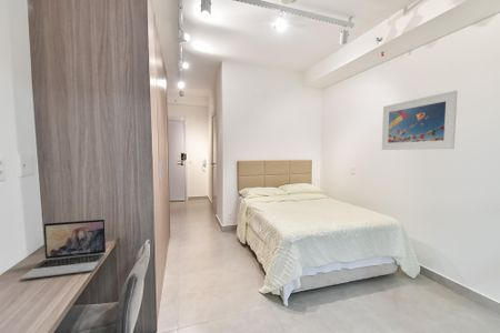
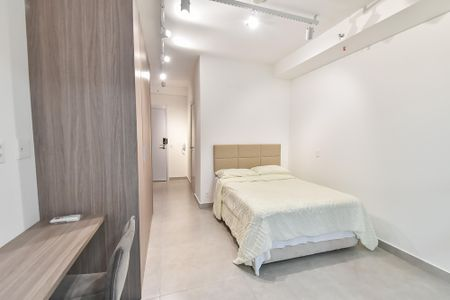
- laptop (67, 245)
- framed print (413, 124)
